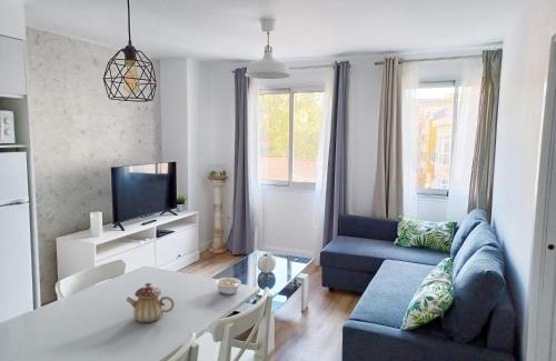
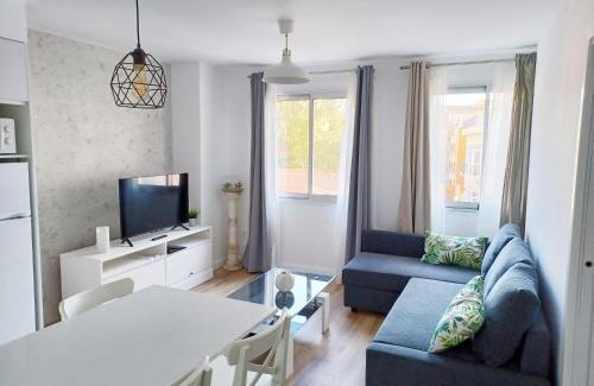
- teapot (150, 300)
- legume (227, 284)
